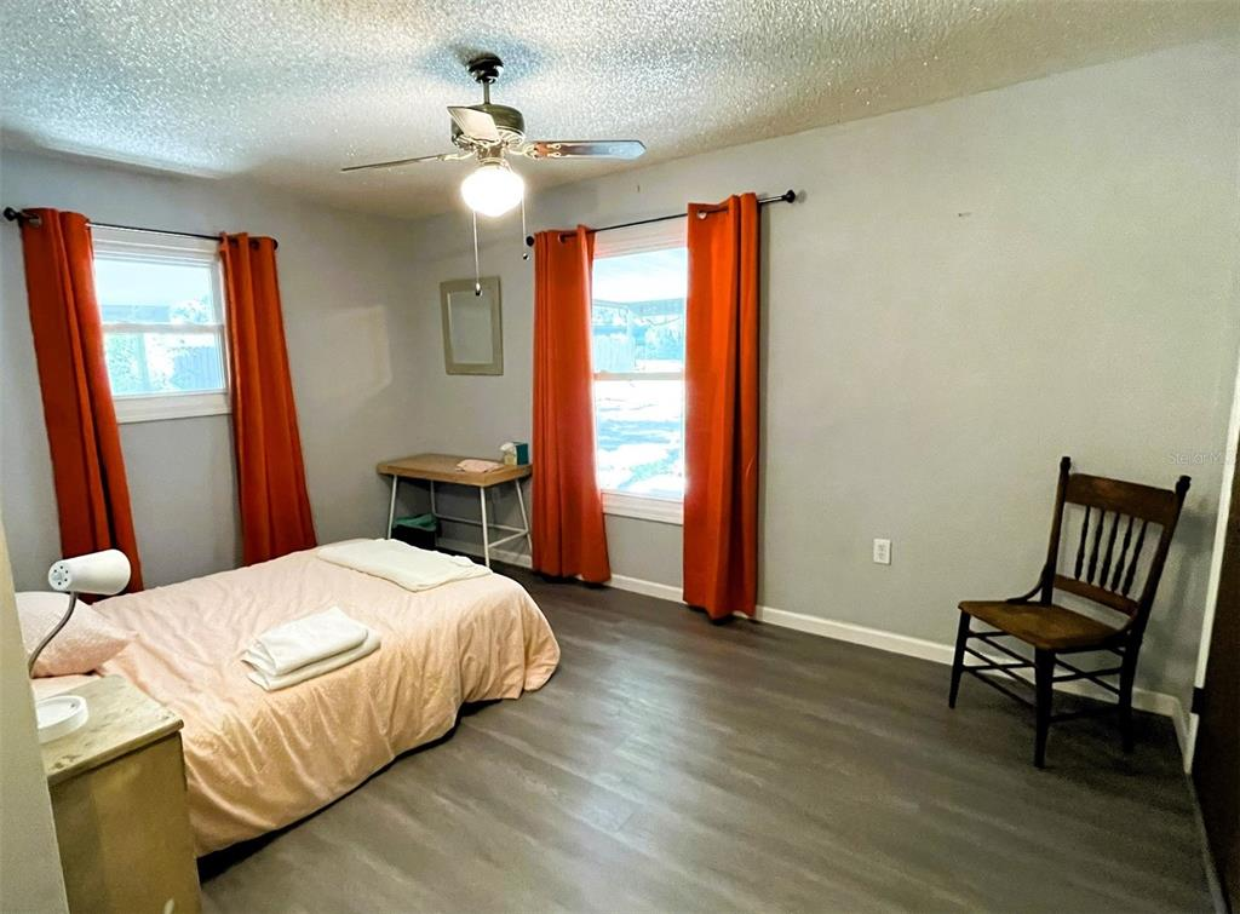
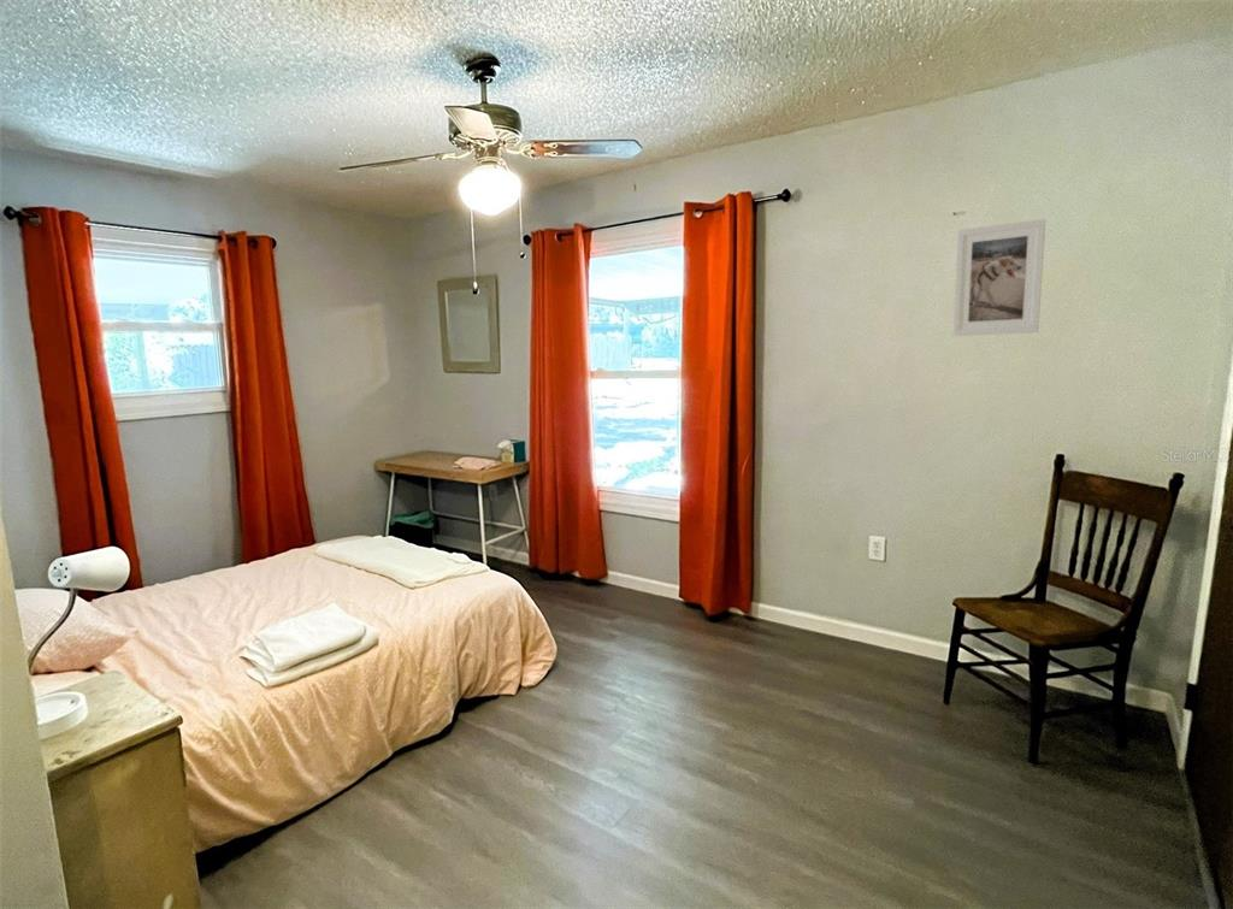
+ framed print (997, 279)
